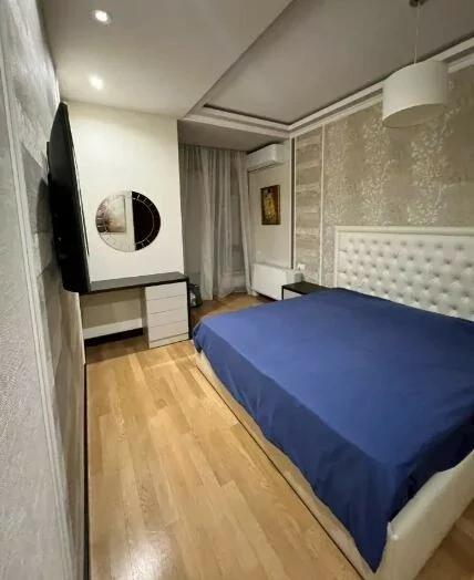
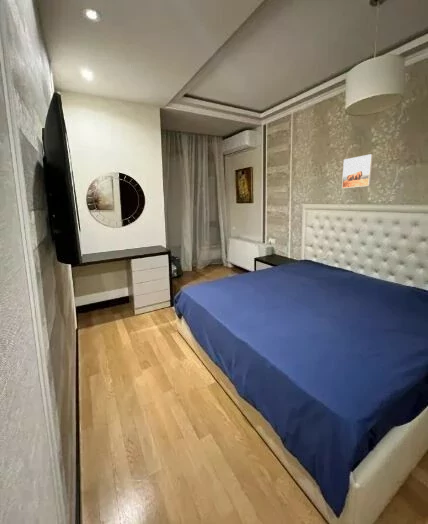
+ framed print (356, 172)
